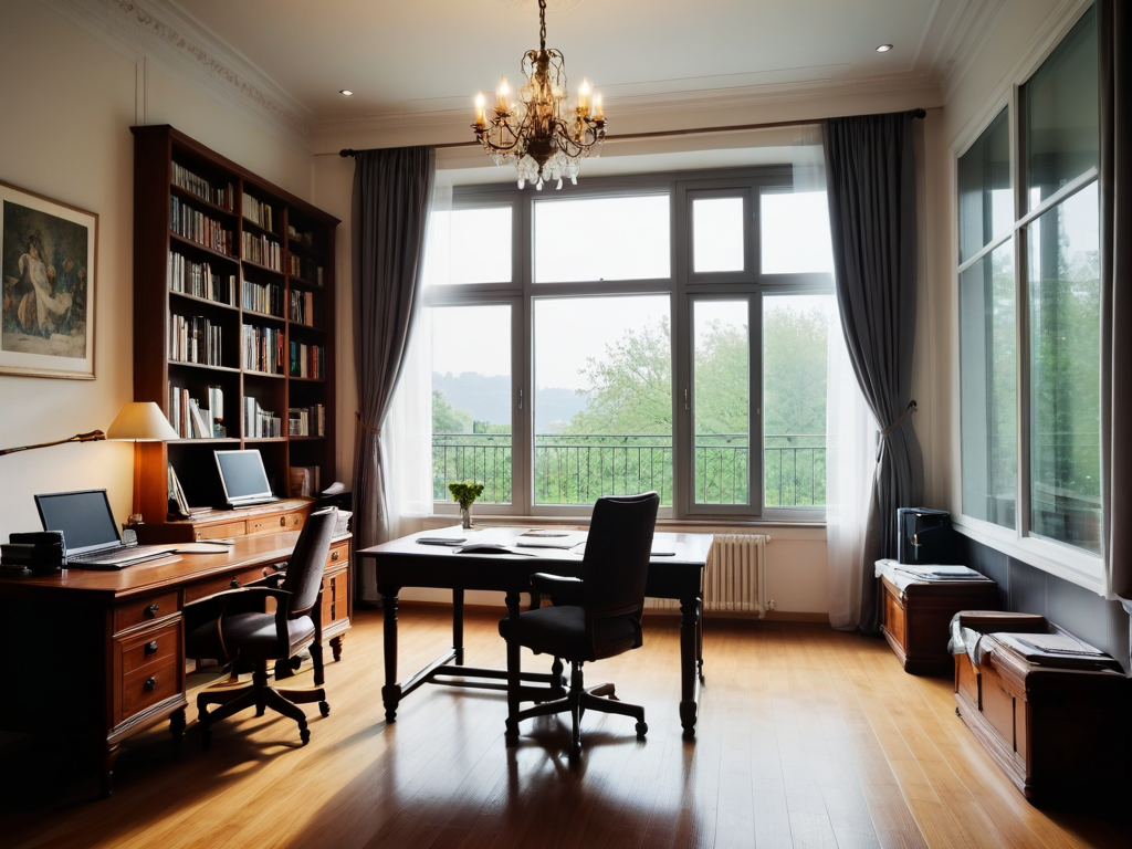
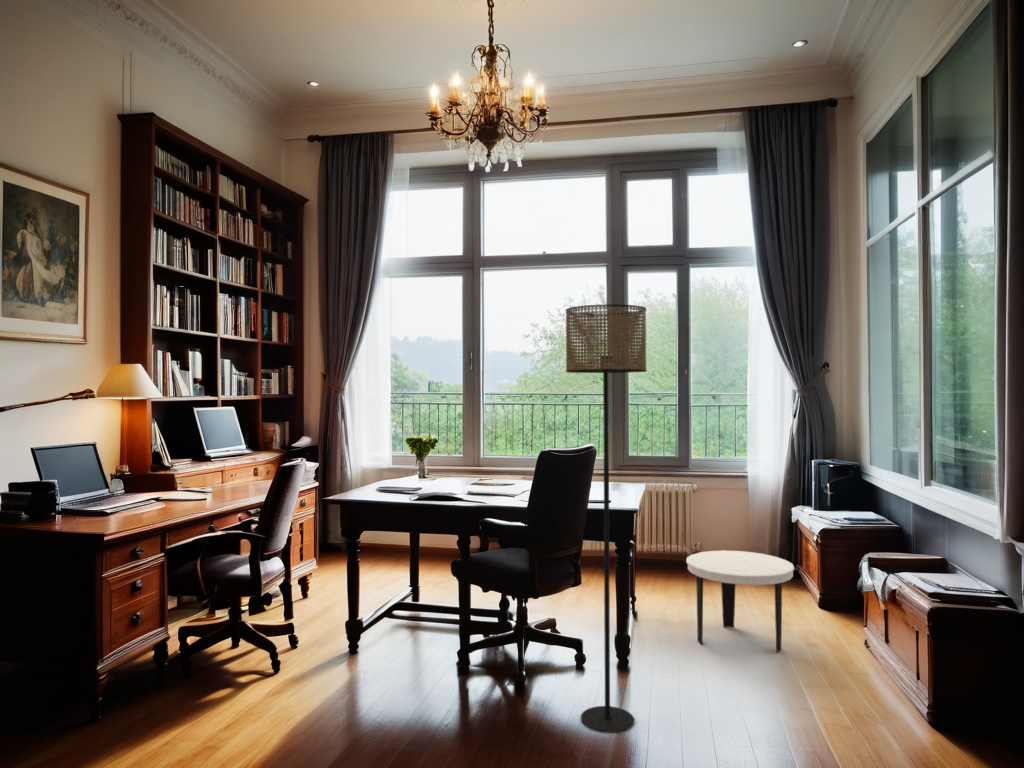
+ side table (734, 601)
+ floor lamp (606, 513)
